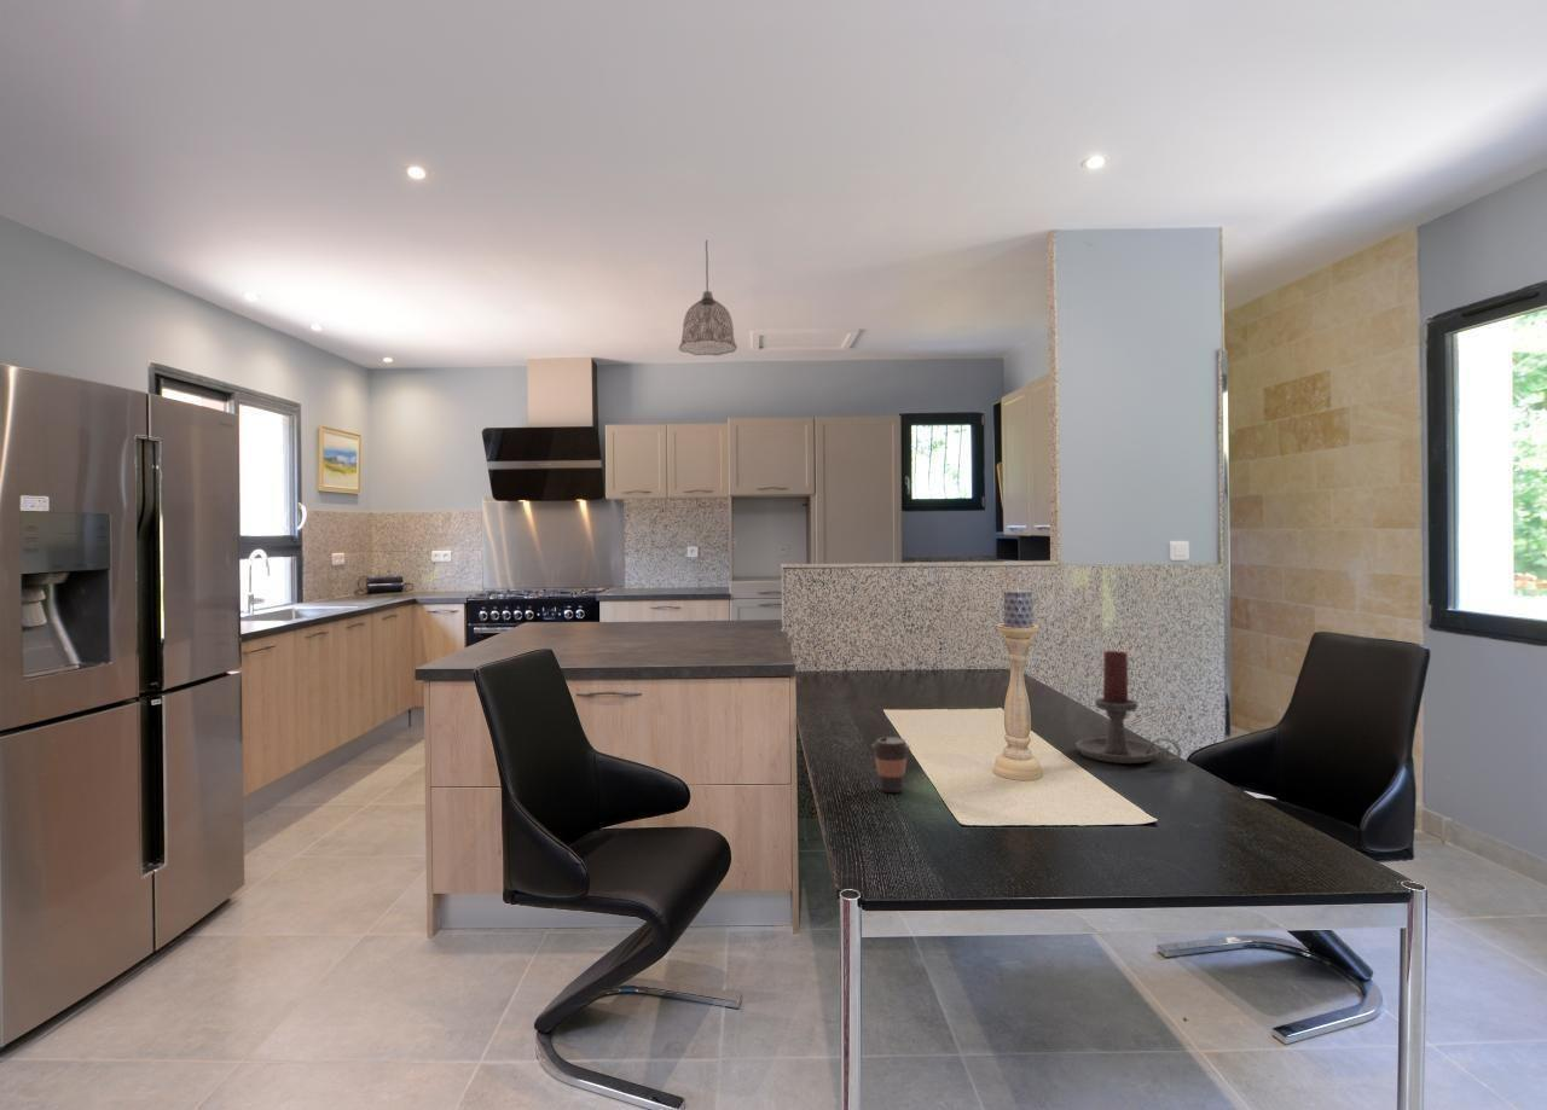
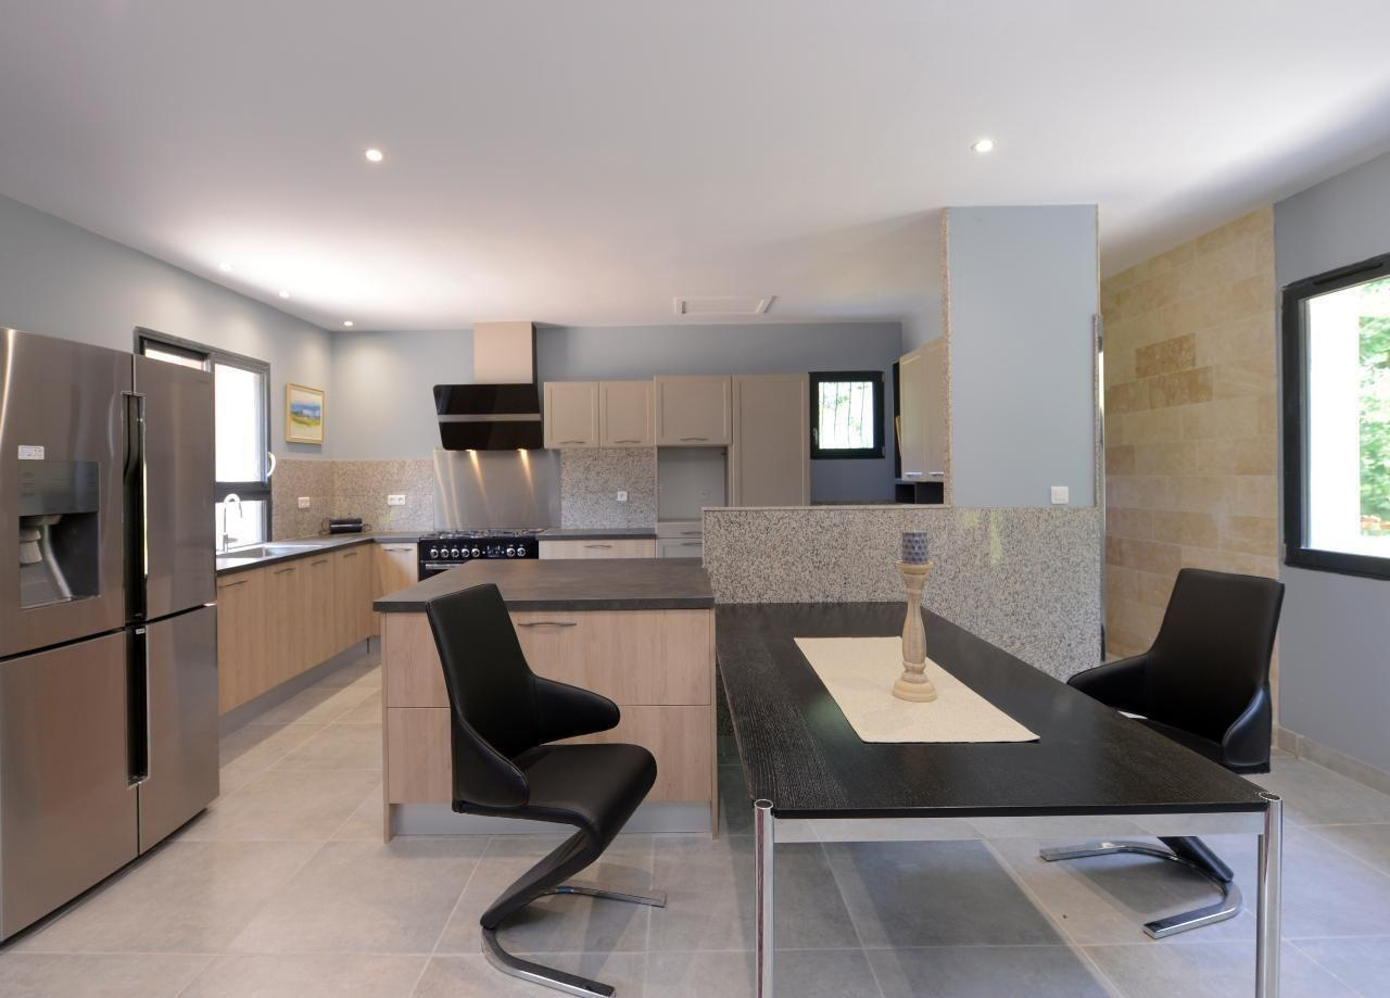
- candle holder (1126, 703)
- pendant lamp (707, 294)
- coffee cup (891, 765)
